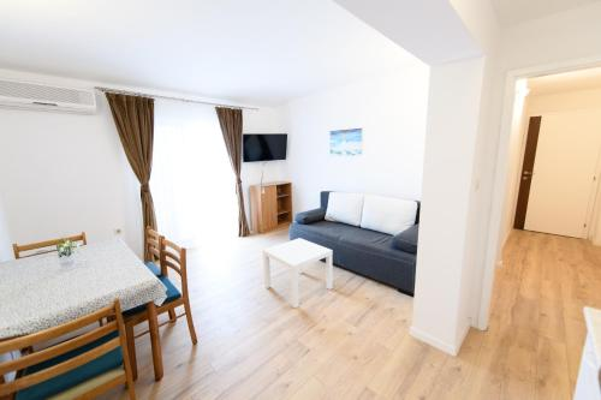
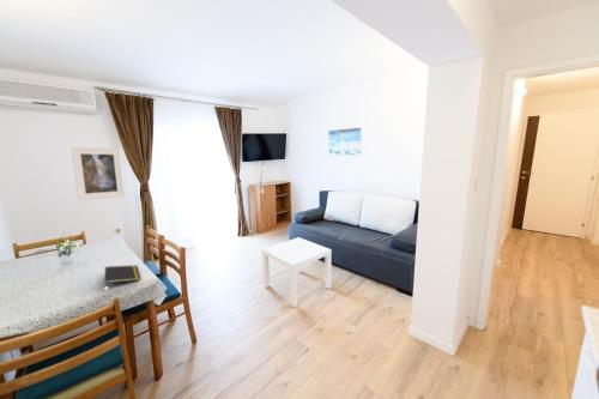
+ notepad (122, 273)
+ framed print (99, 173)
